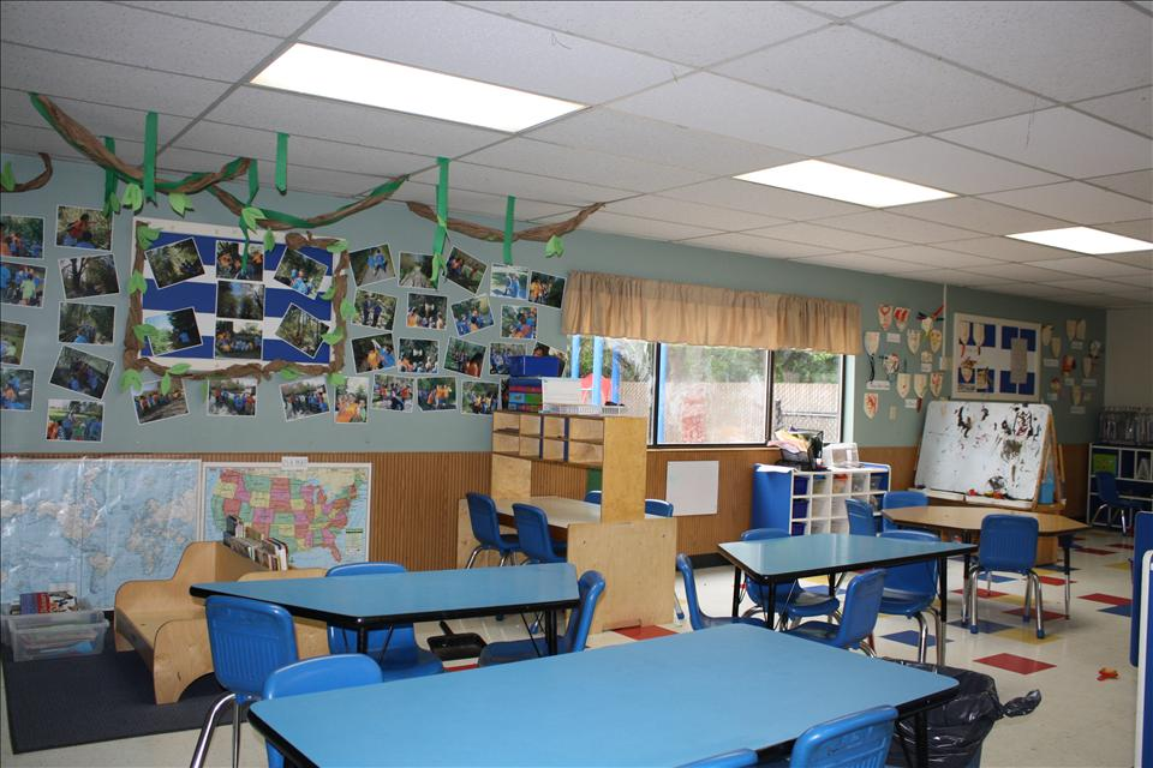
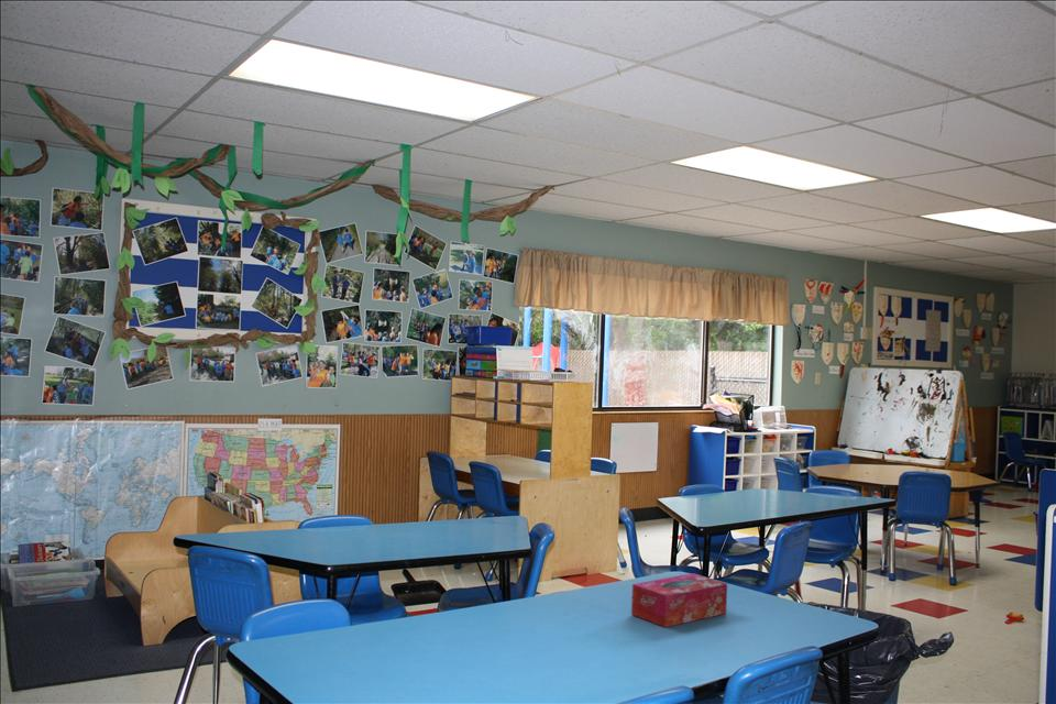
+ tissue box (680, 598)
